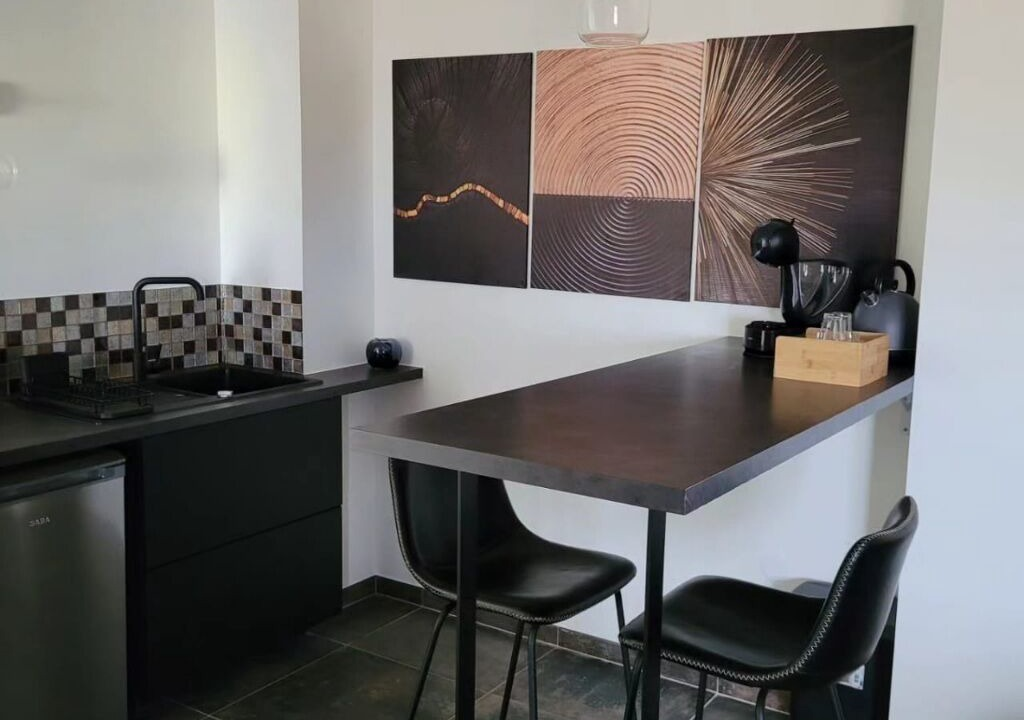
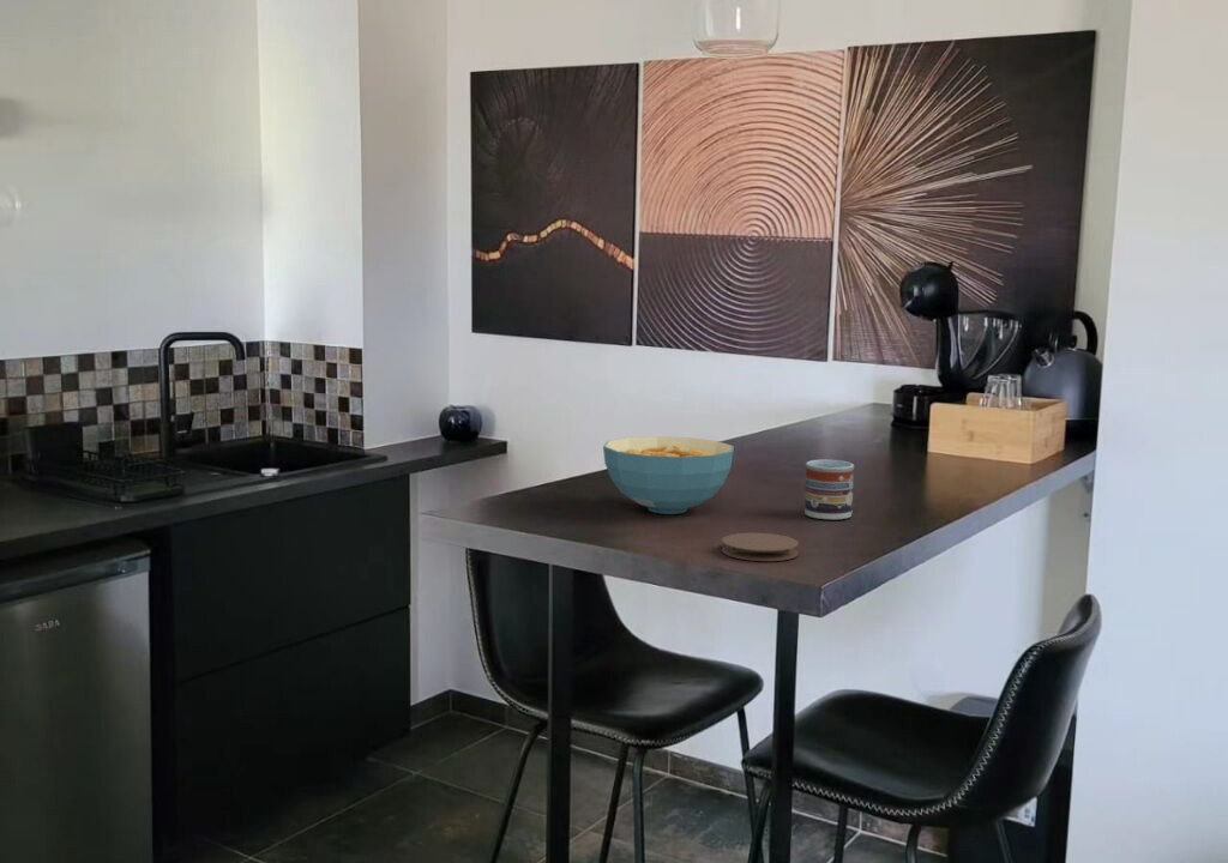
+ cup (830, 487)
+ cereal bowl (668, 477)
+ coaster (759, 545)
